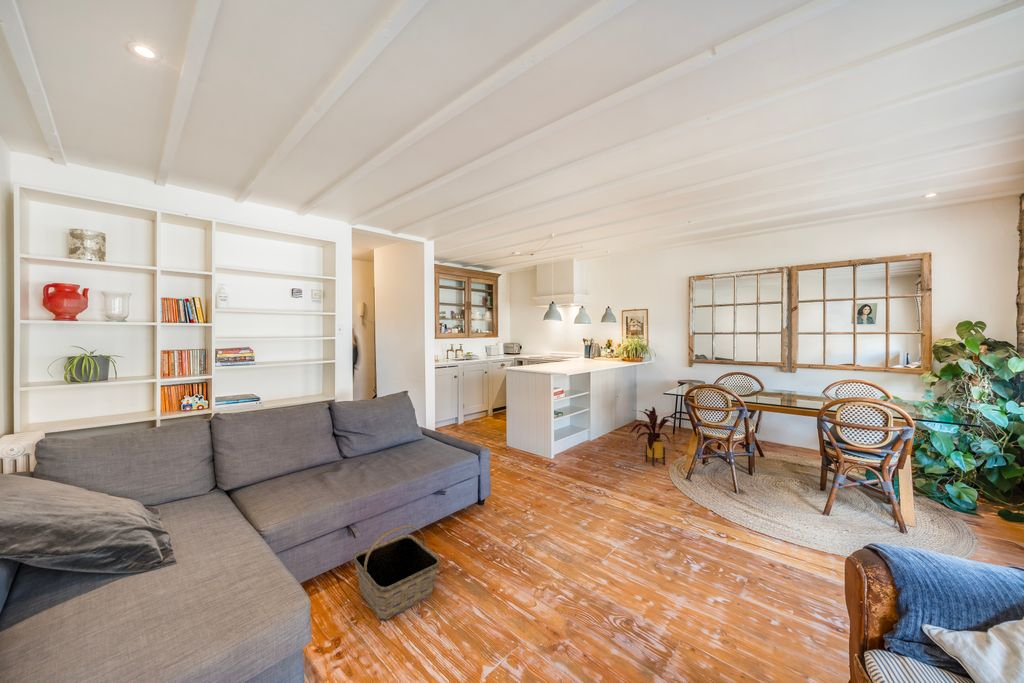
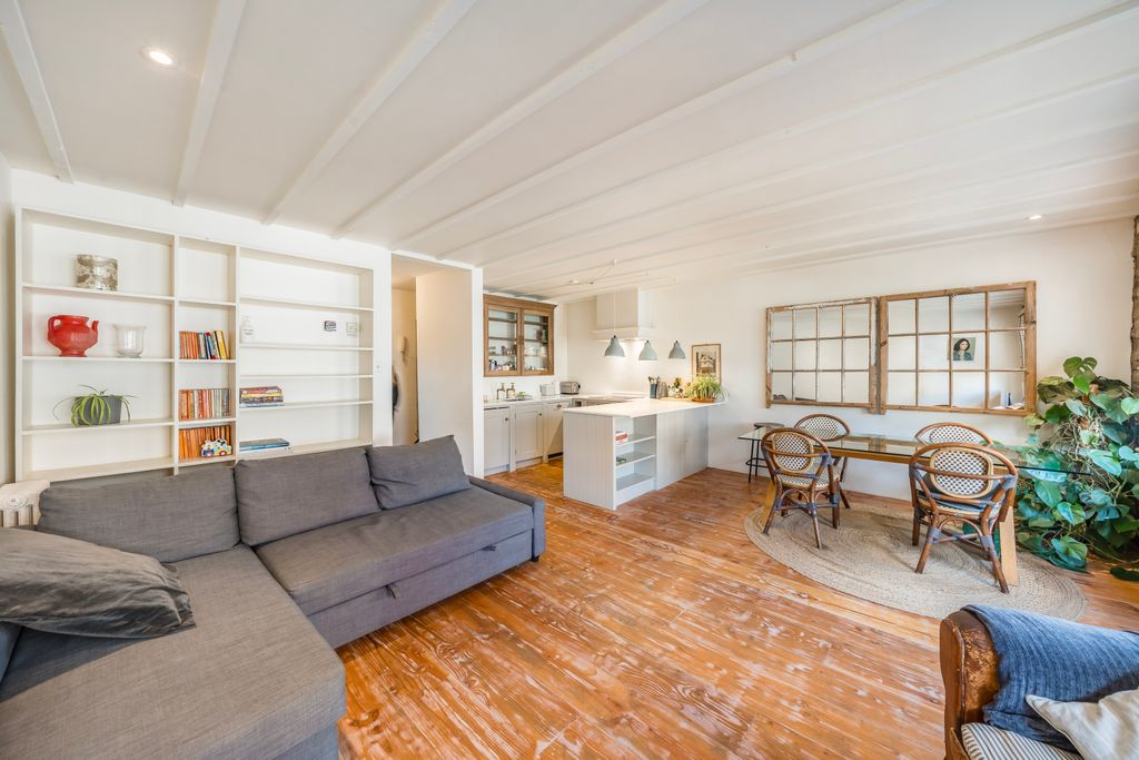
- house plant (655, 436)
- basket (396, 560)
